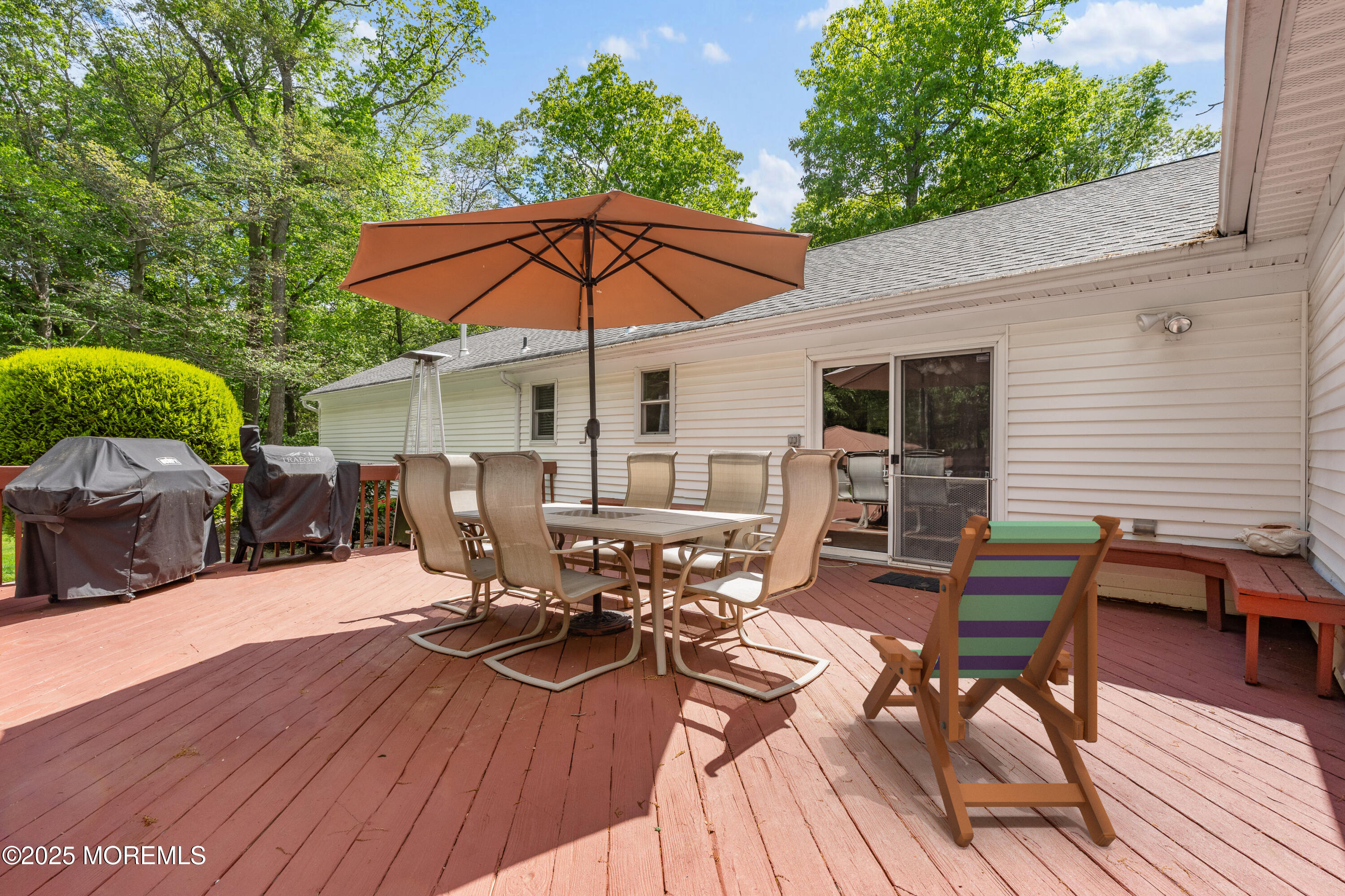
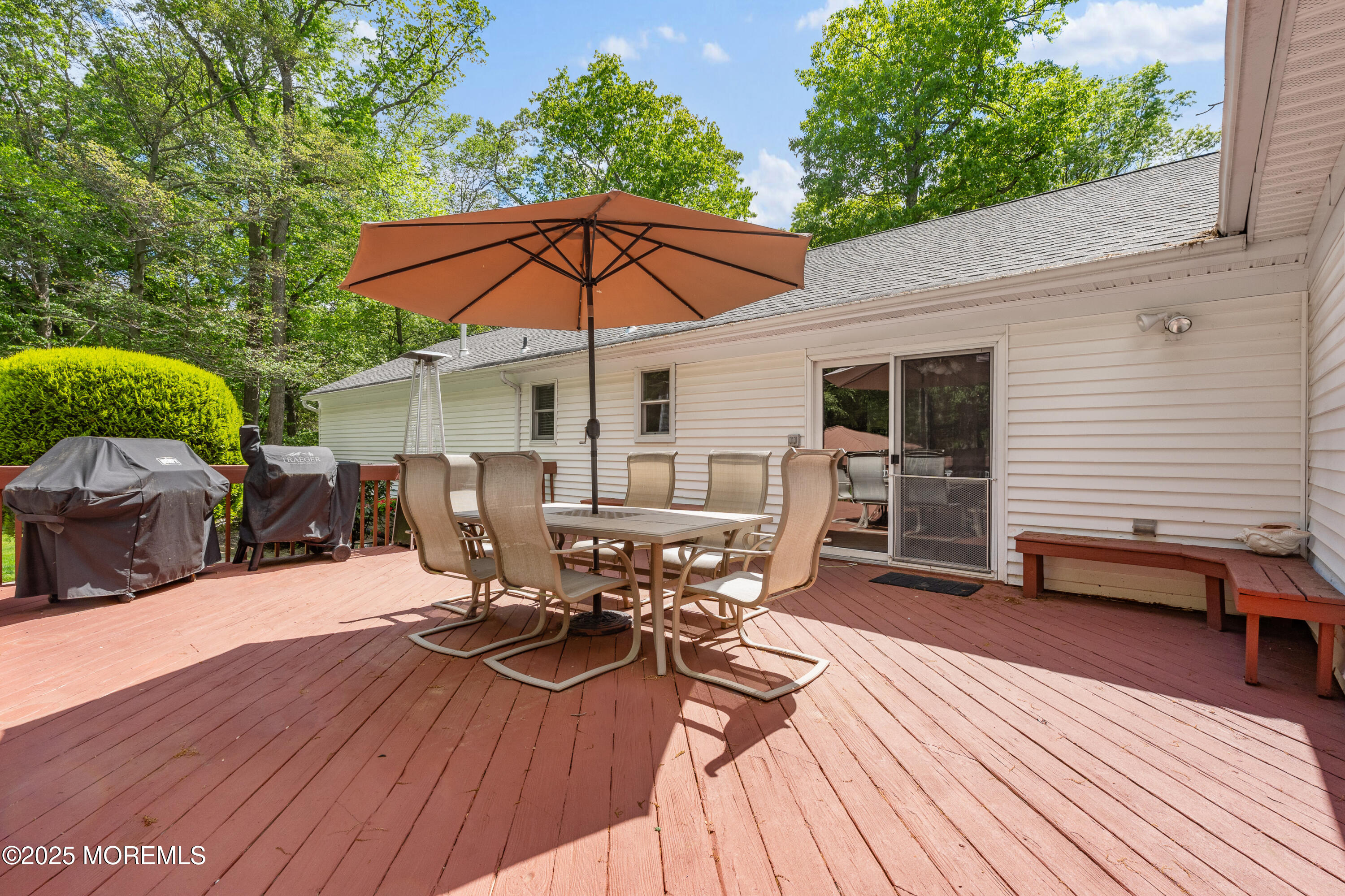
- deck chair (967, 637)
